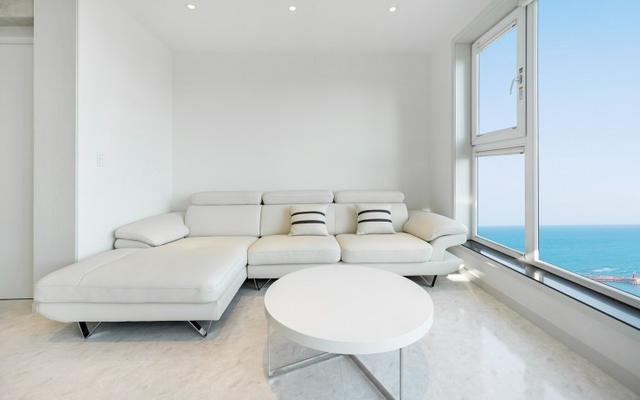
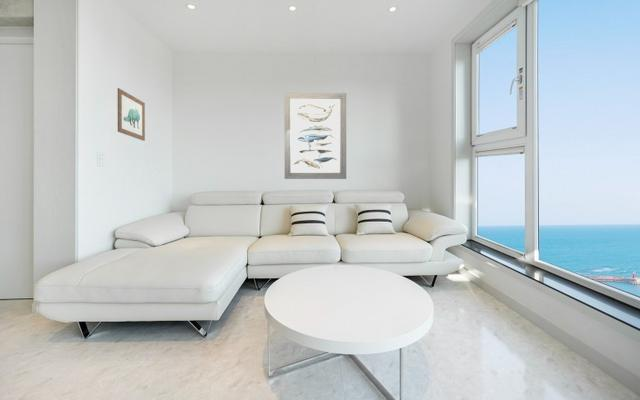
+ wall art (315, 135)
+ wall art (132, 116)
